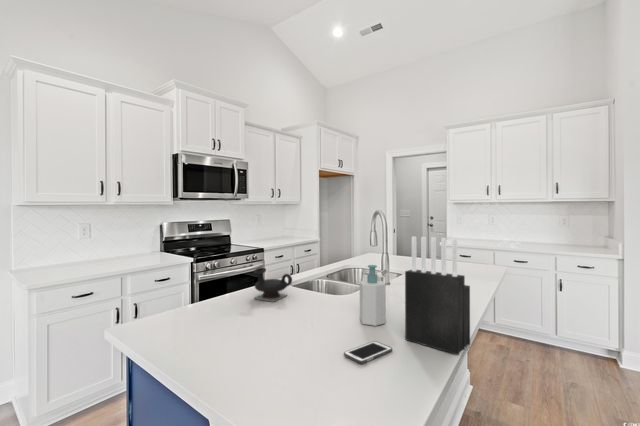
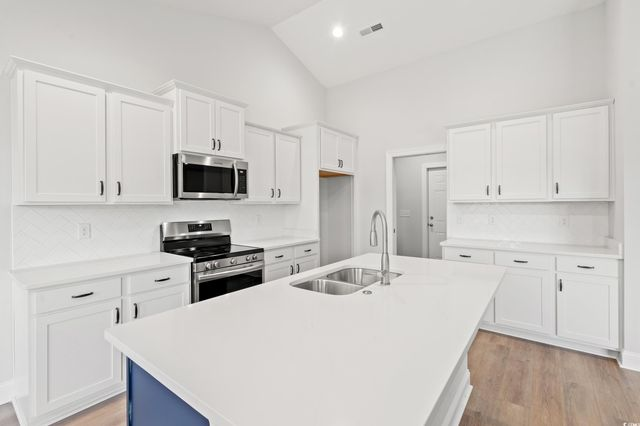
- cell phone (368, 351)
- soap bottle (372, 293)
- teapot (272, 282)
- knife block (438, 289)
